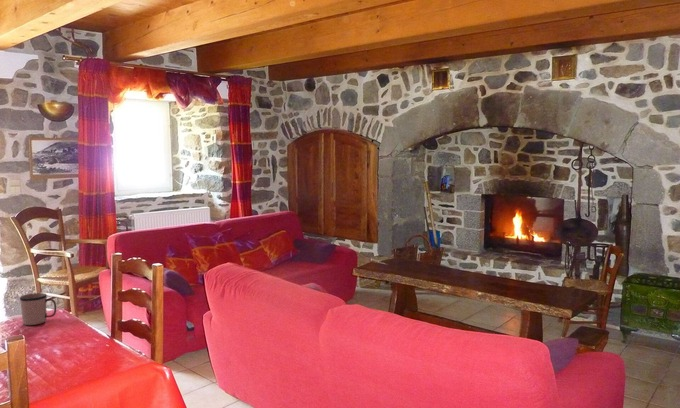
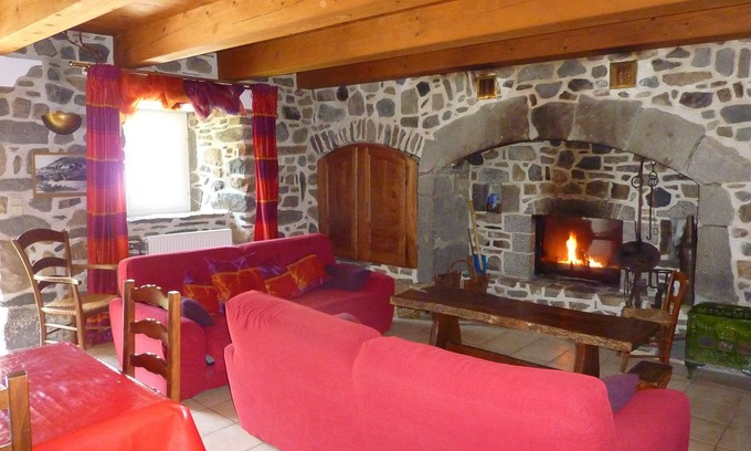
- mug (36, 309)
